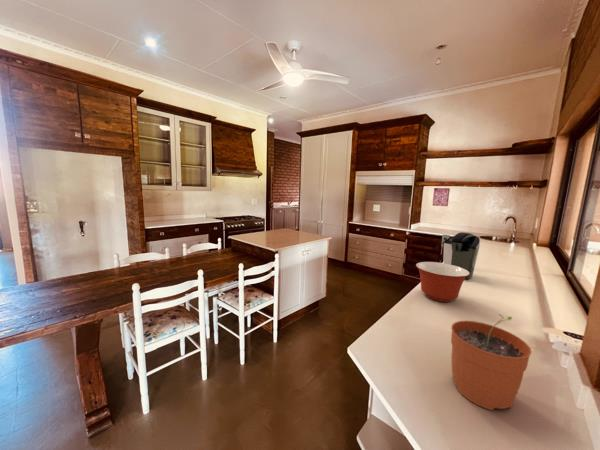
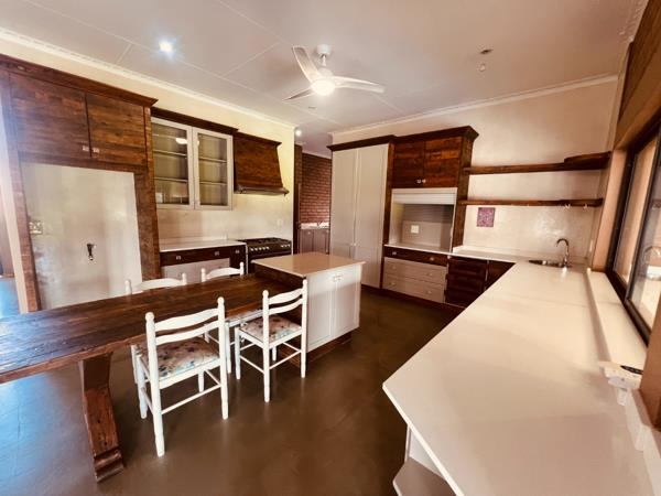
- mixing bowl (440, 282)
- plant pot (486, 350)
- coffee maker (452, 251)
